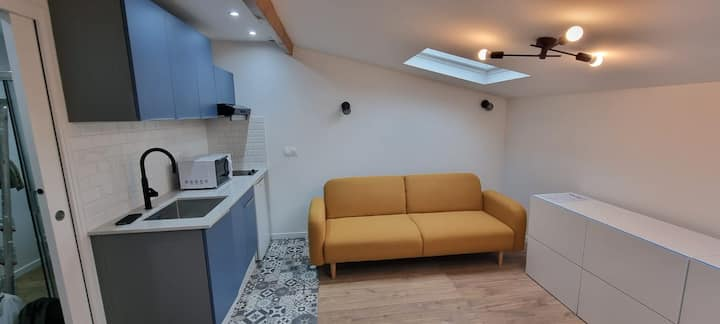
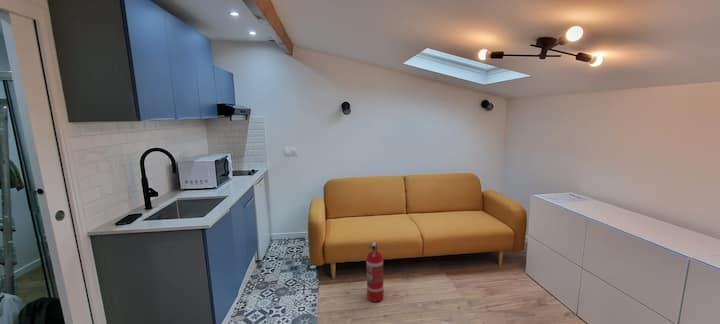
+ fire extinguisher (374, 268)
